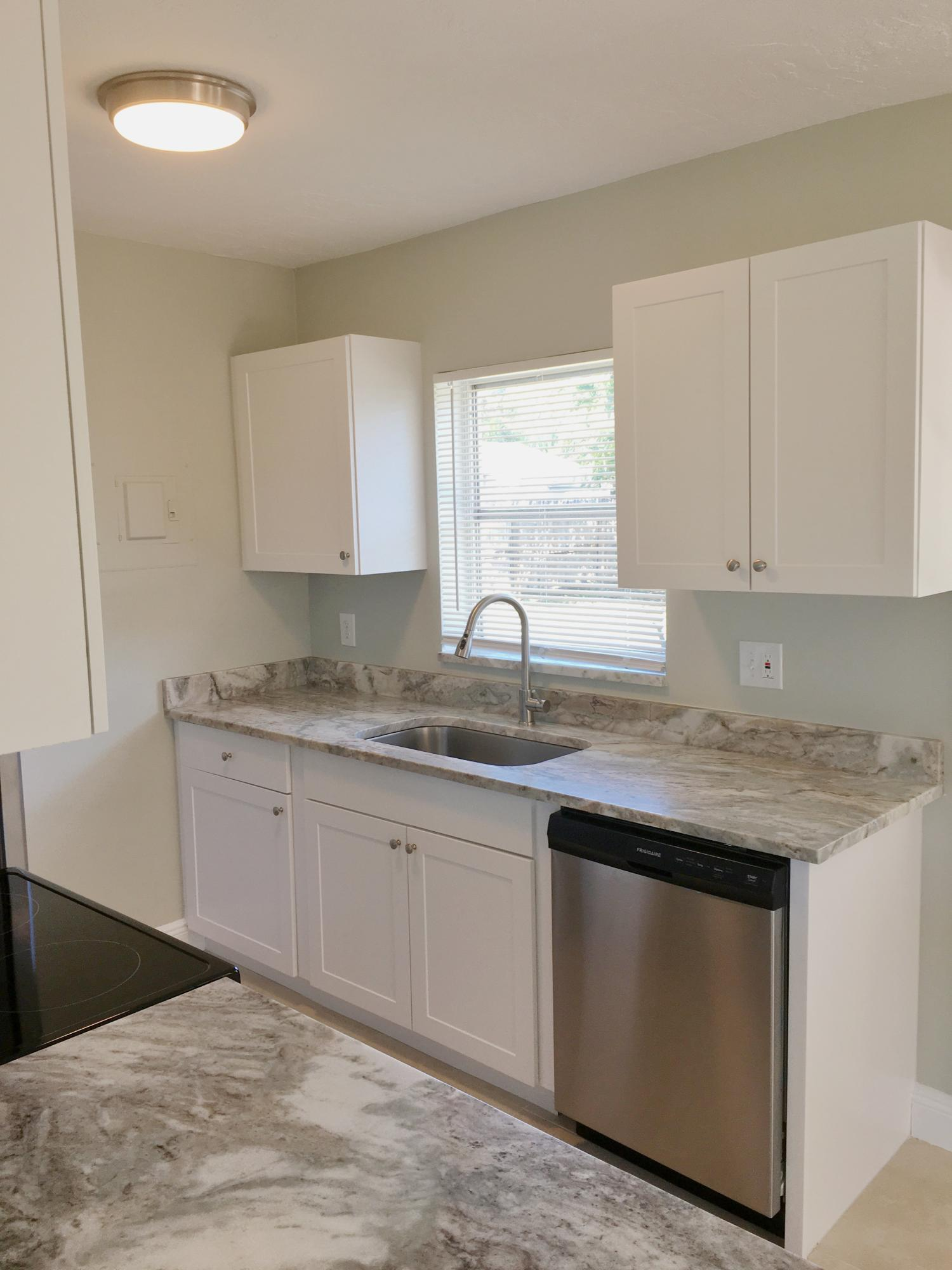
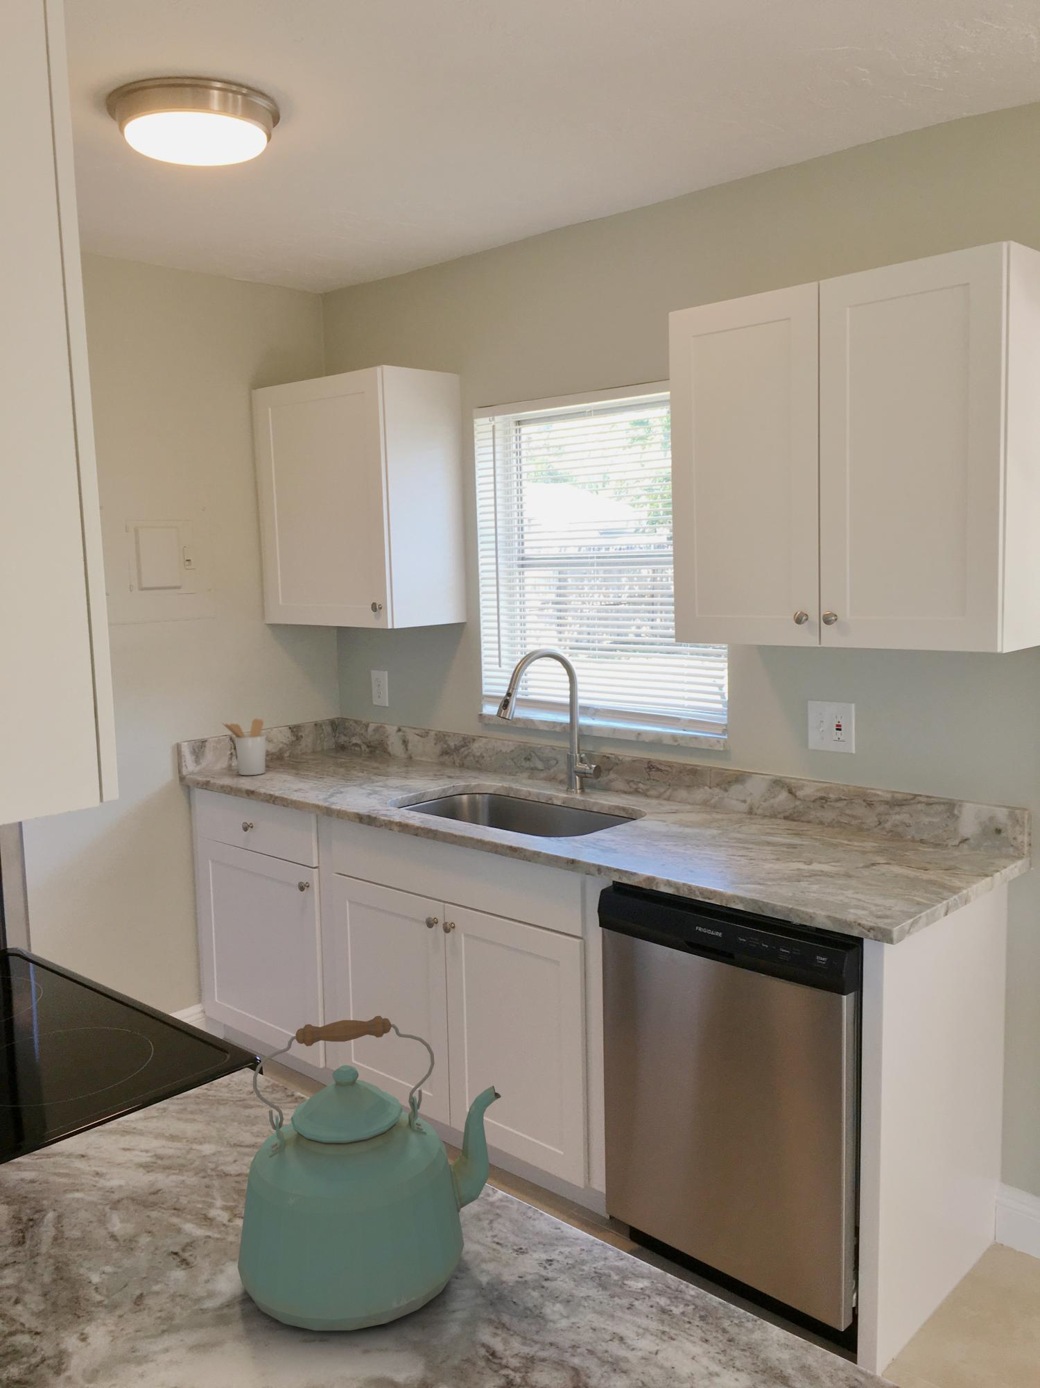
+ utensil holder (244, 746)
+ kettle (371, 1143)
